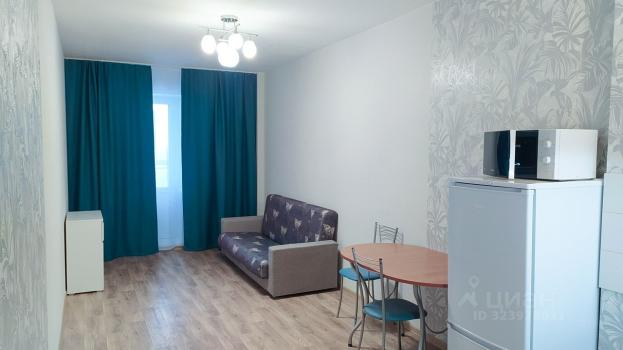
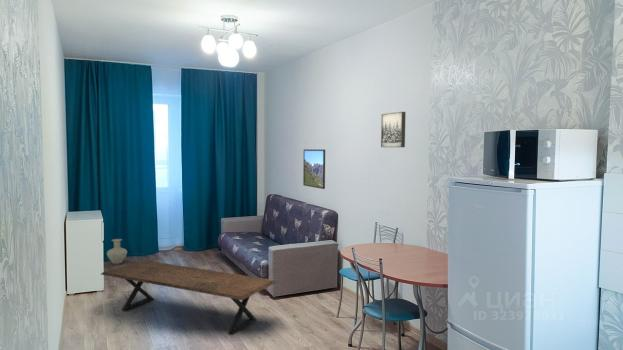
+ coffee table (189, 290)
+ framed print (313, 168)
+ wall art (392, 130)
+ vase (117, 251)
